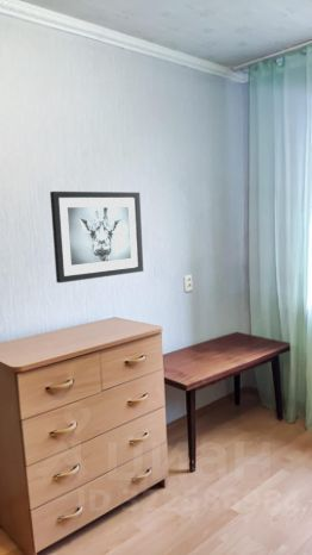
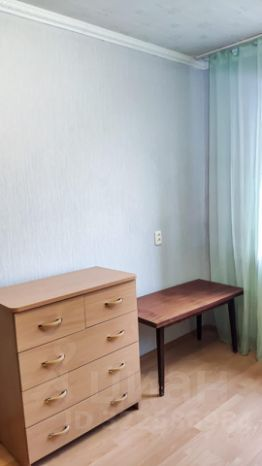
- wall art (100, 235)
